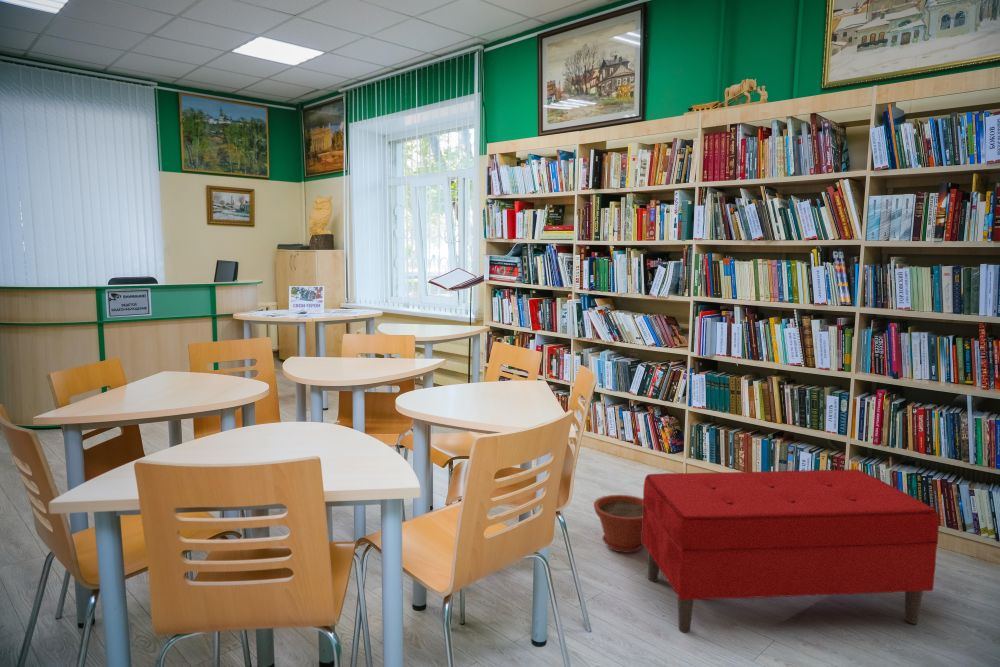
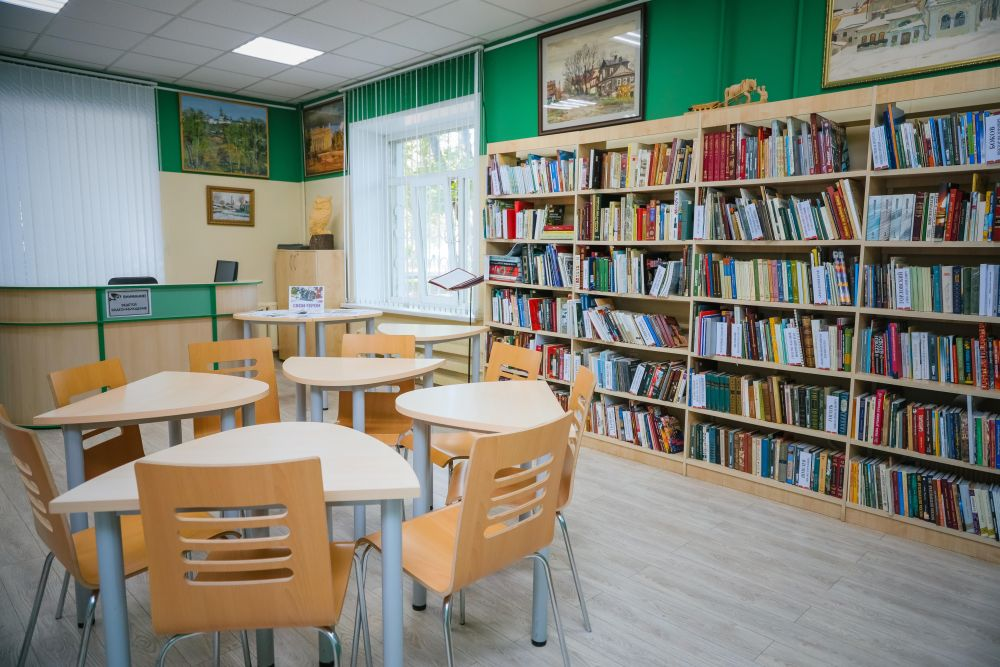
- bench (777, 545)
- plant pot (624, 525)
